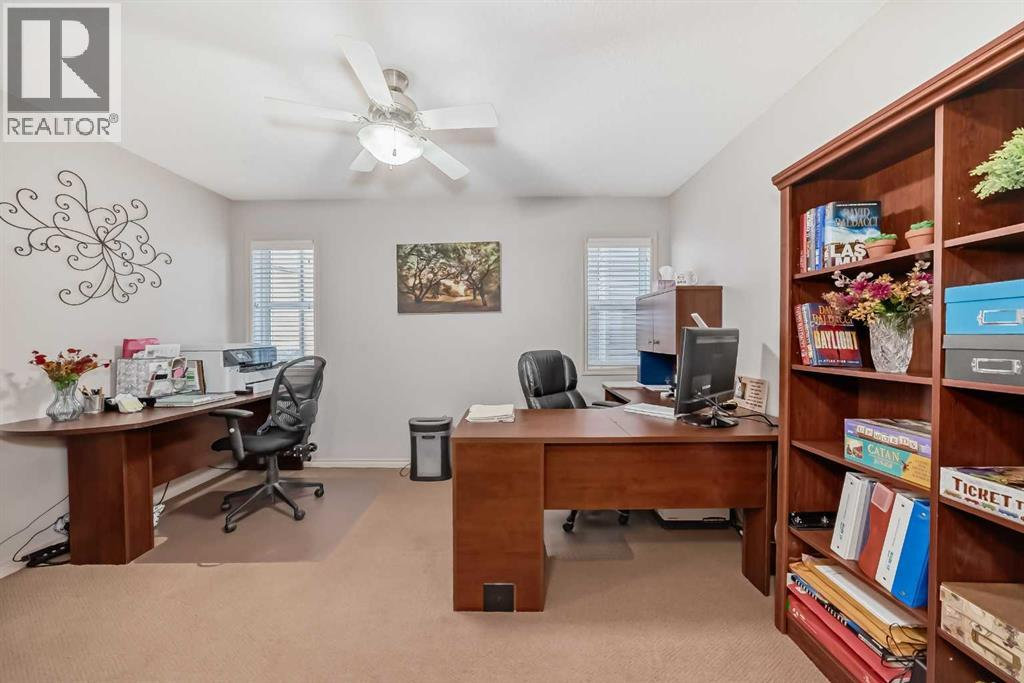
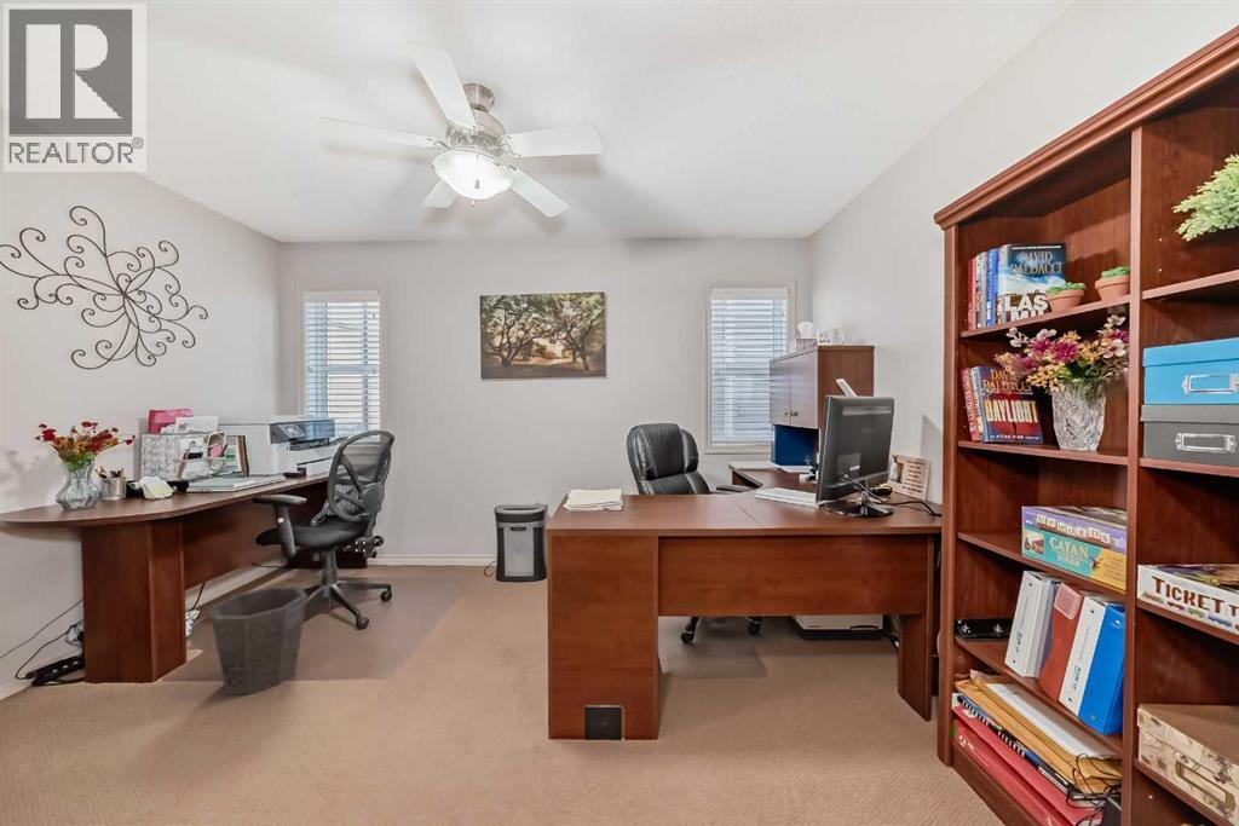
+ waste bin (260, 639)
